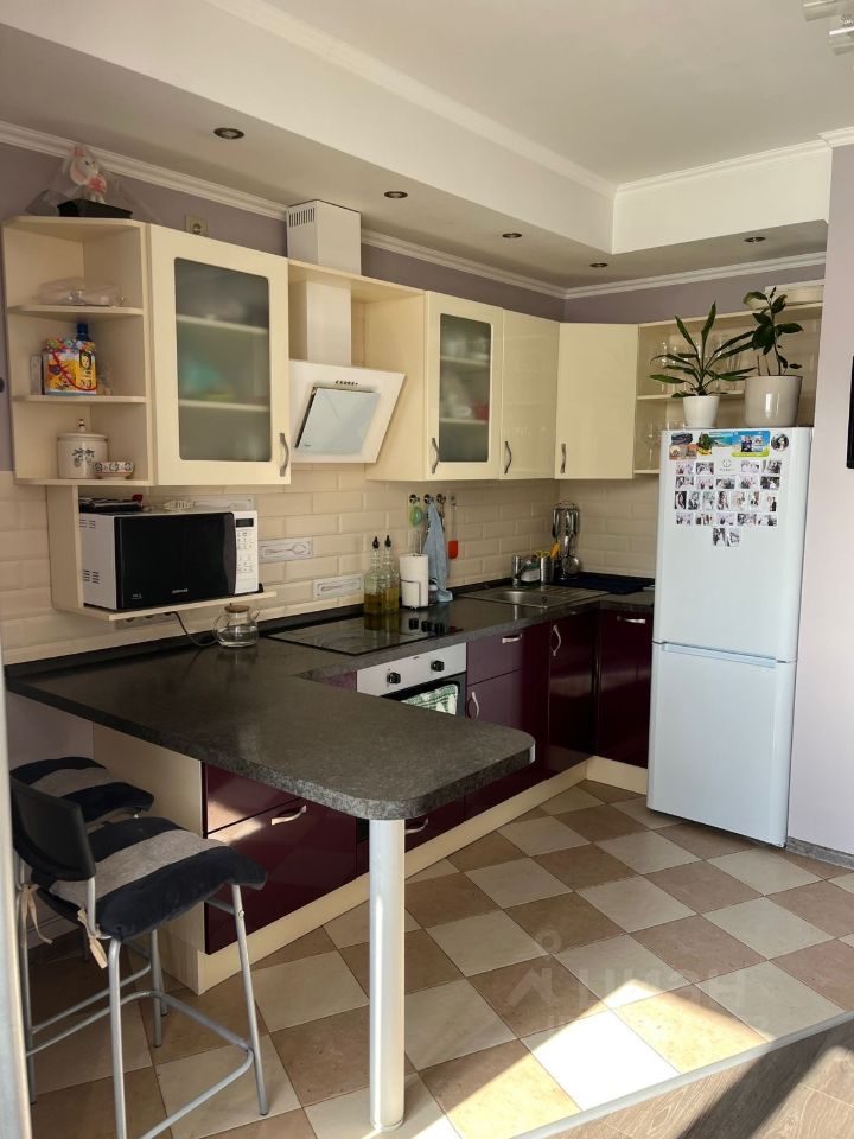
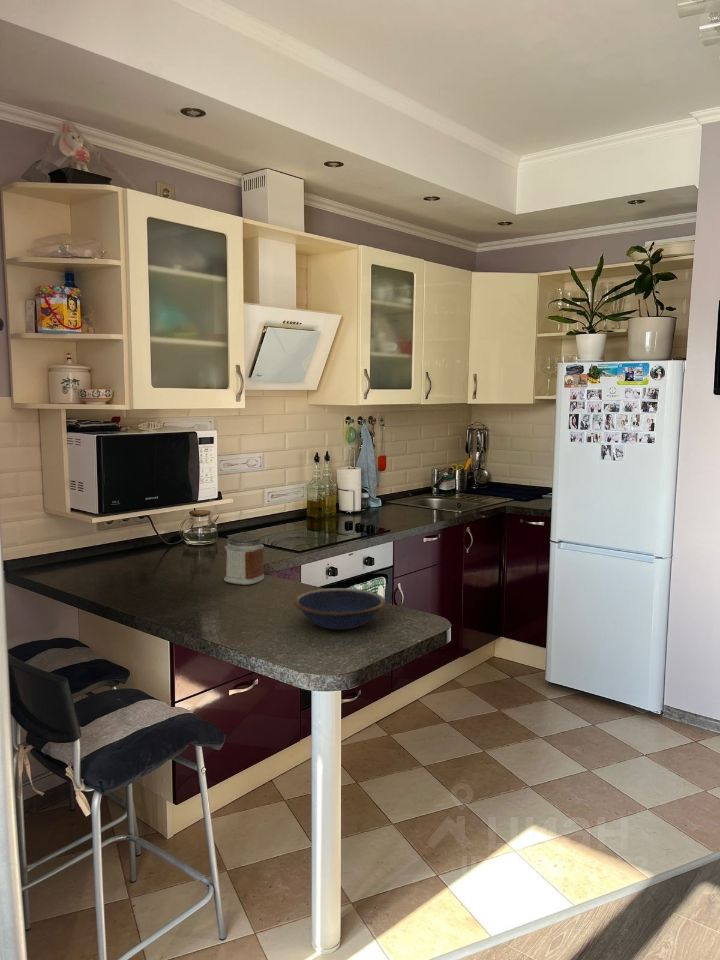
+ jar (244, 558)
+ bowl (339, 612)
